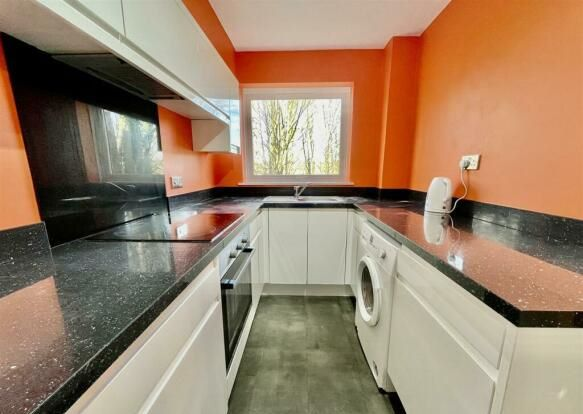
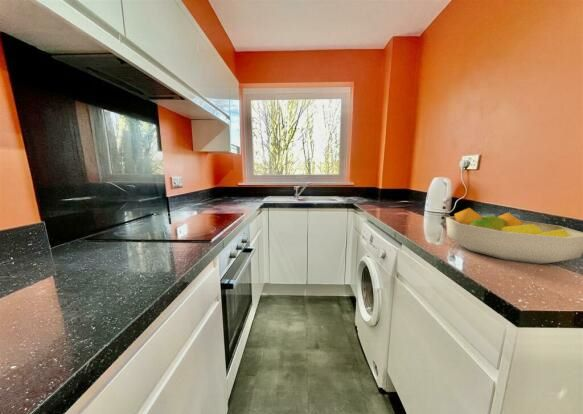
+ fruit bowl (506, 232)
